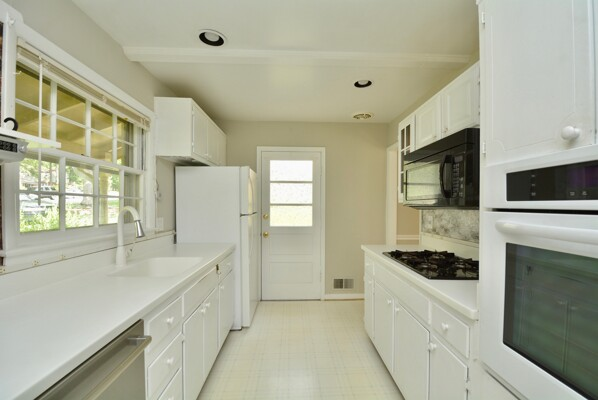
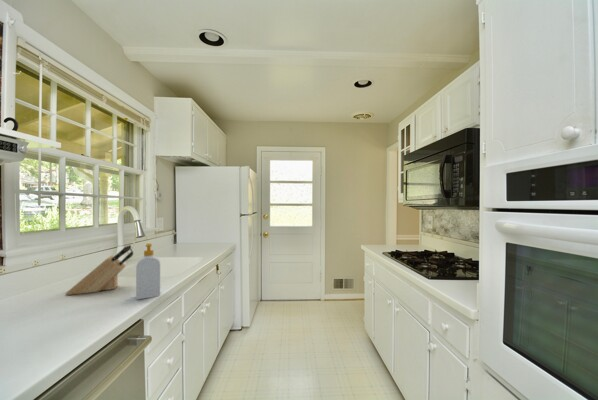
+ soap bottle (148, 269)
+ knife block (102, 267)
